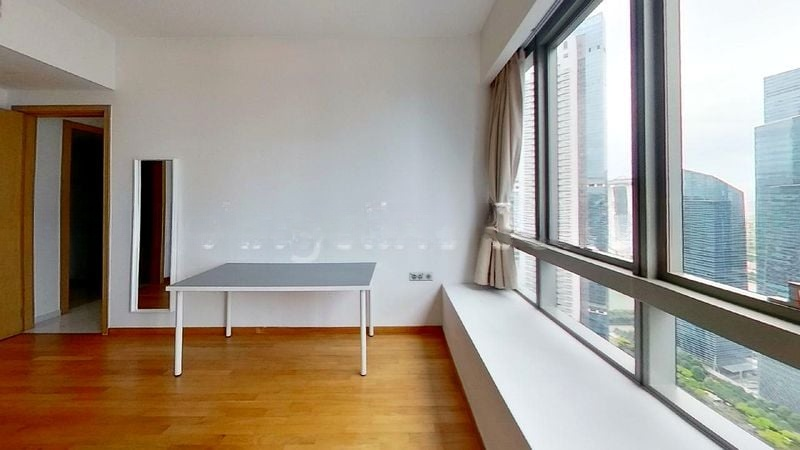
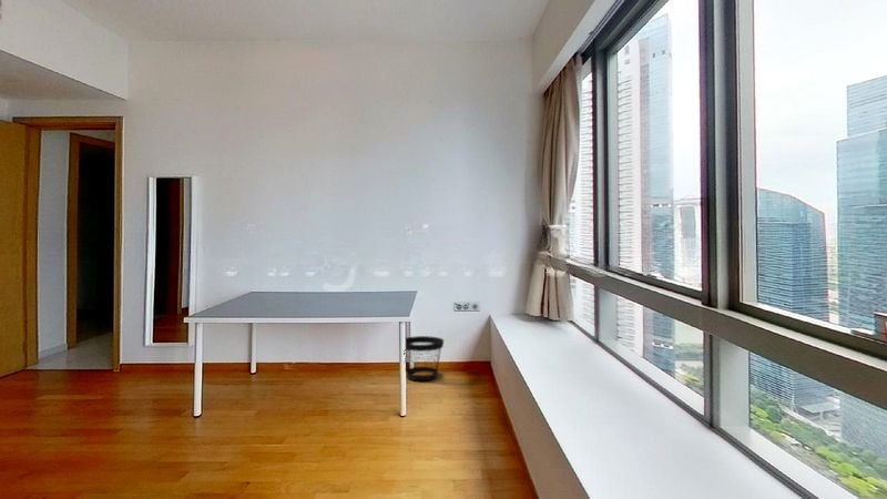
+ wastebasket (420, 357)
